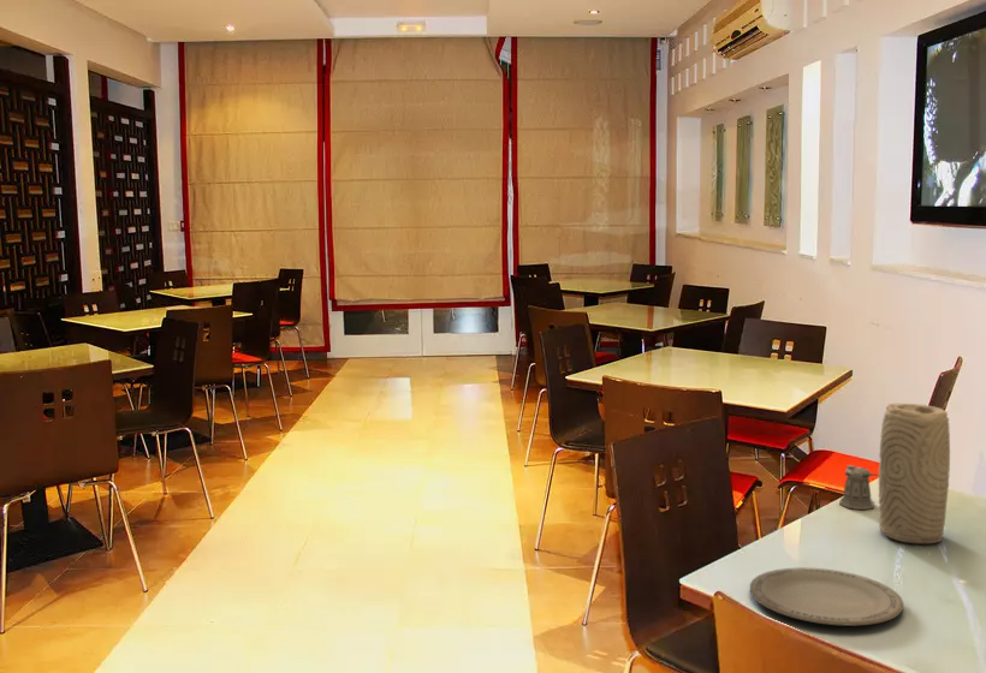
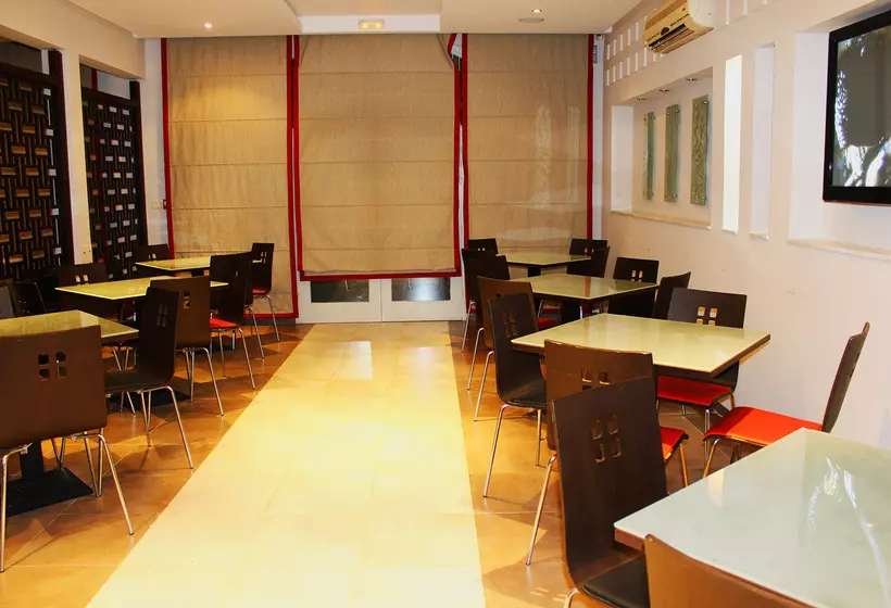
- vase (913, 471)
- plate (824, 596)
- pepper shaker (861, 486)
